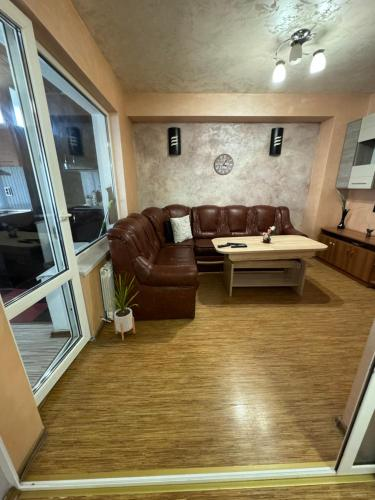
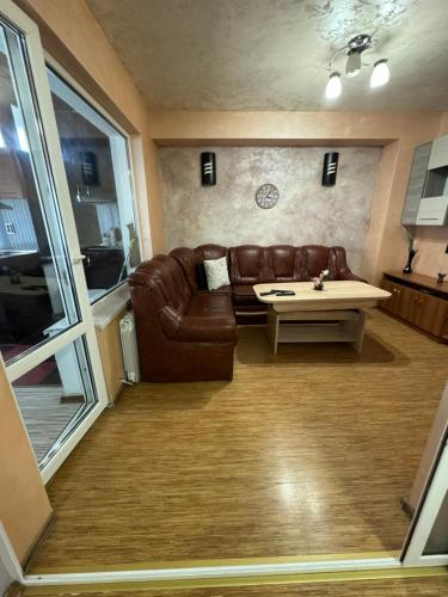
- house plant (121, 305)
